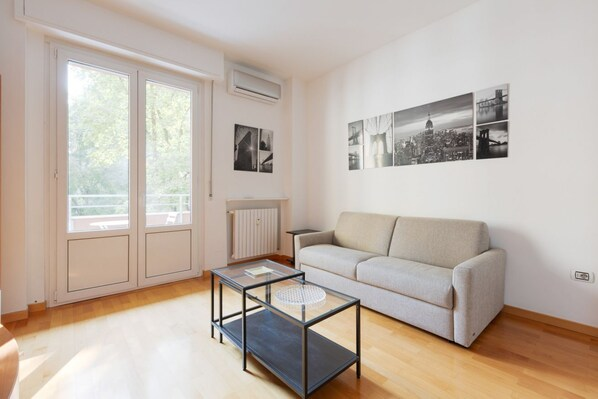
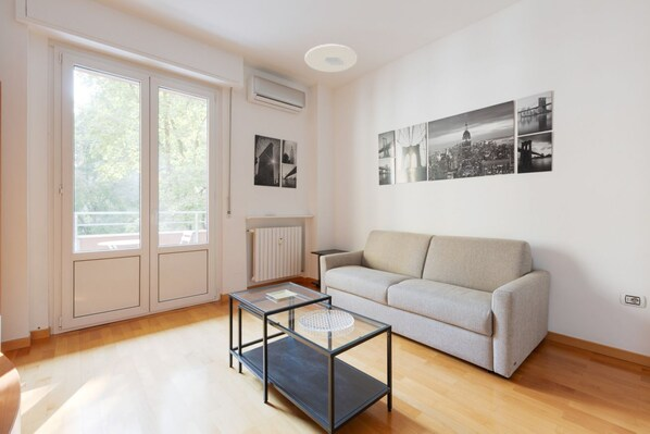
+ ceiling light (330, 57)
